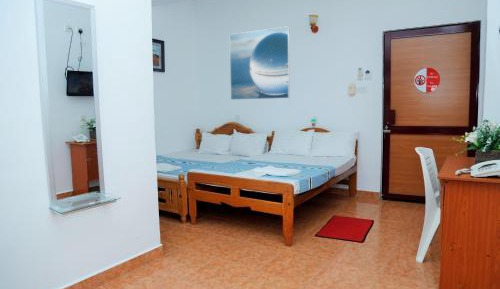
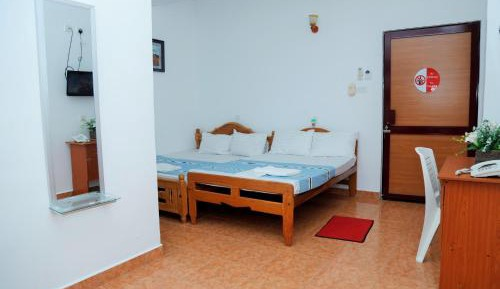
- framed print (258, 65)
